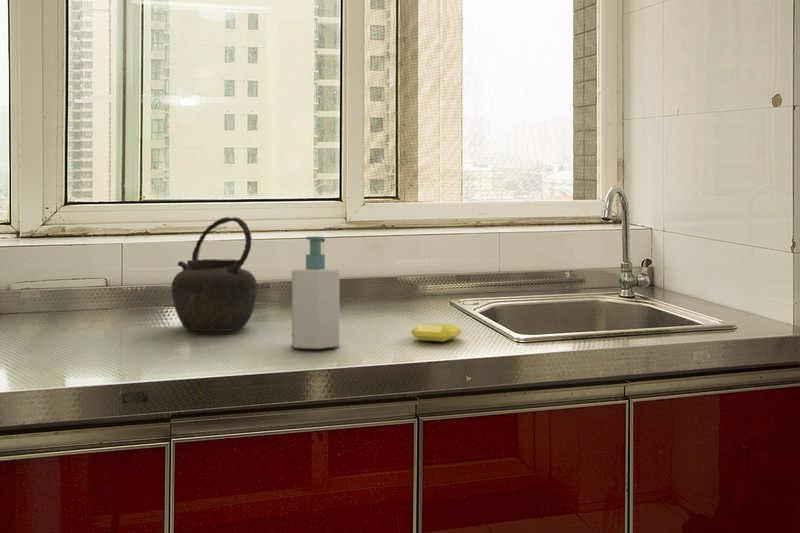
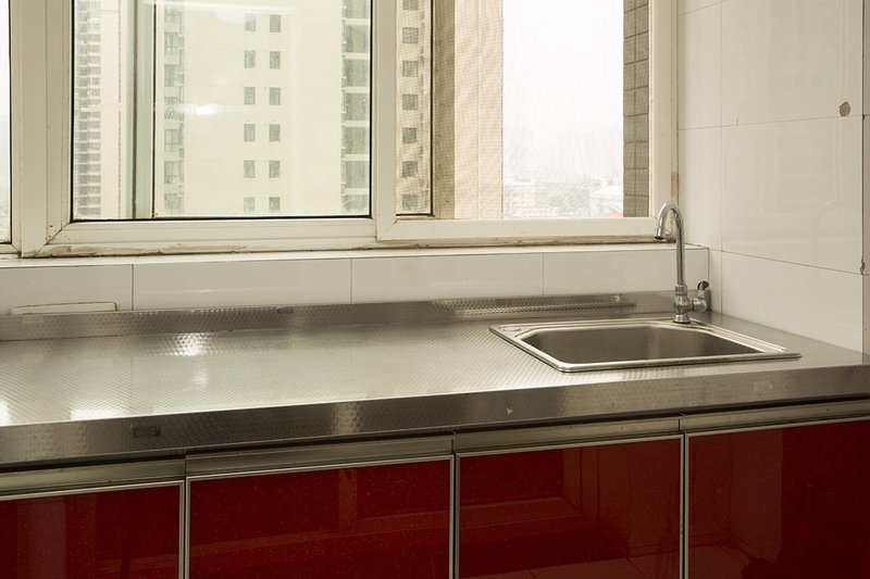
- soap bar (436, 332)
- kettle (211, 272)
- soap bottle (315, 291)
